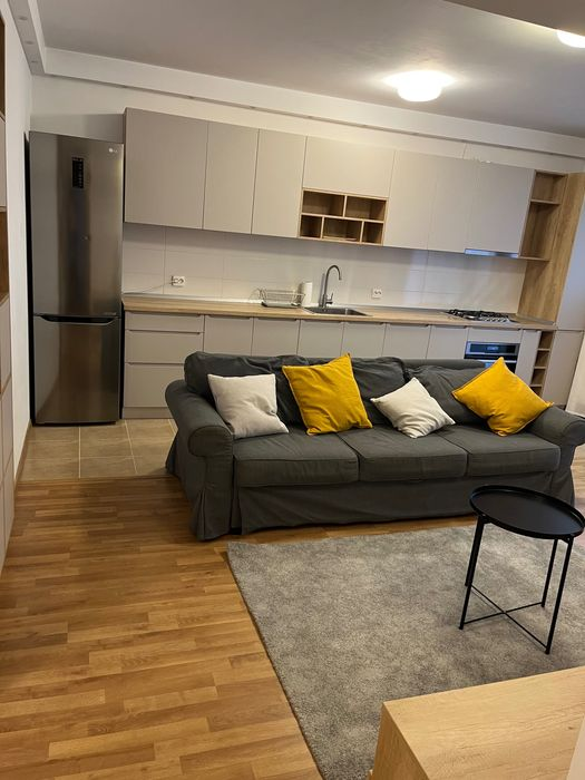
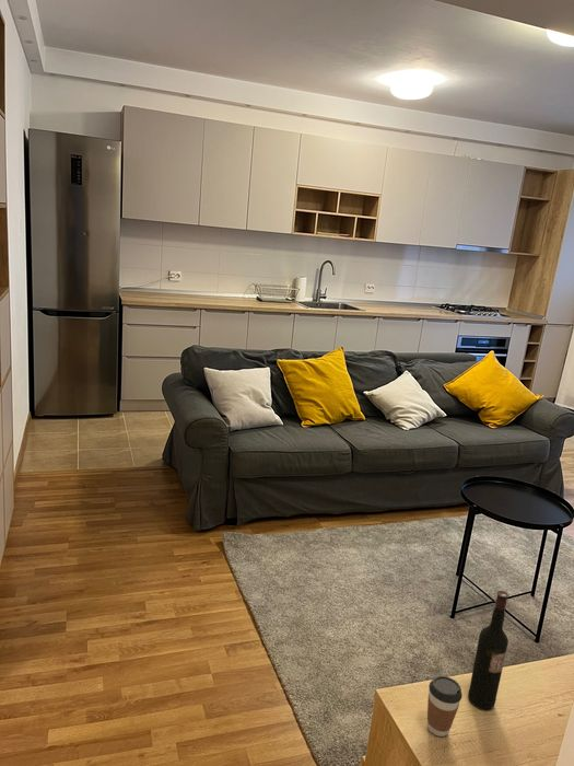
+ coffee cup (442, 706)
+ wine bottle (491, 648)
